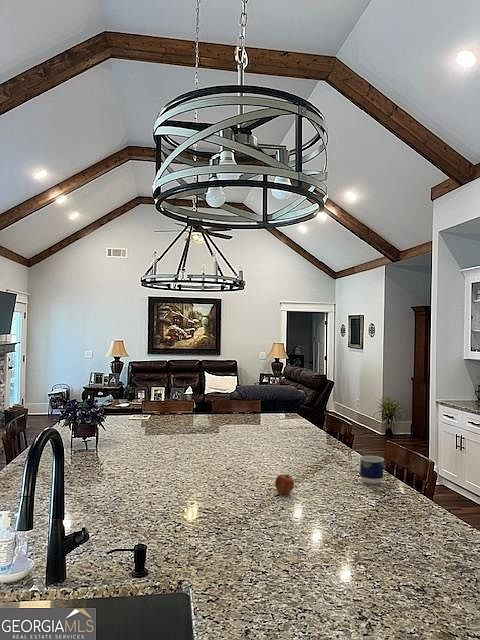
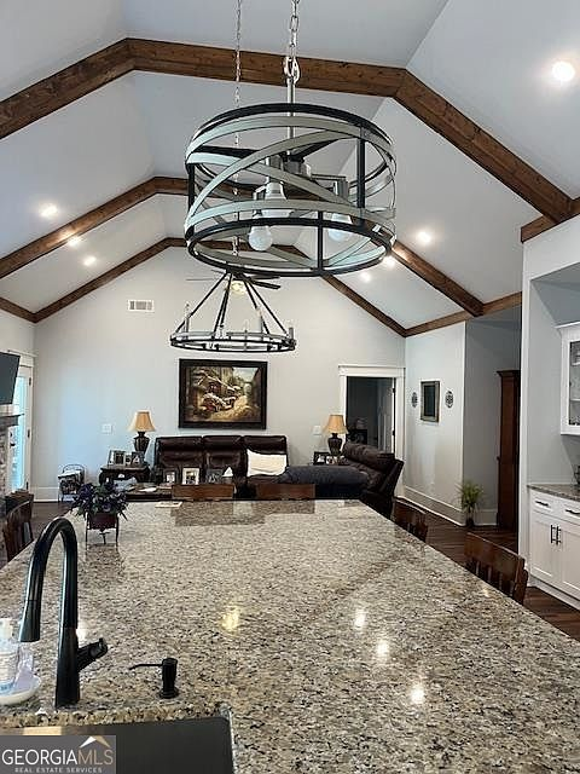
- fruit (284, 483)
- cup (373, 471)
